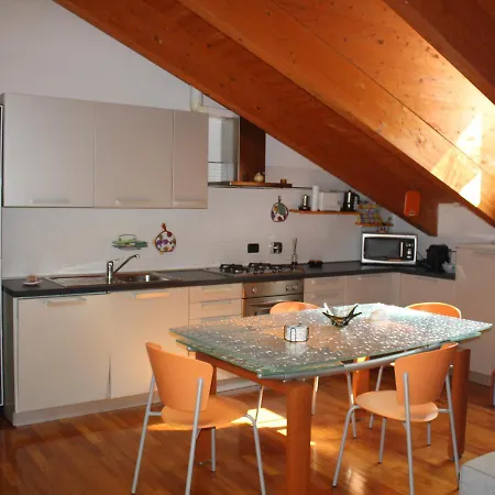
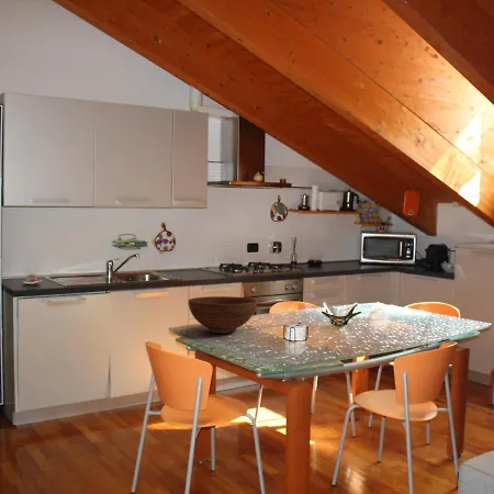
+ fruit bowl (222, 315)
